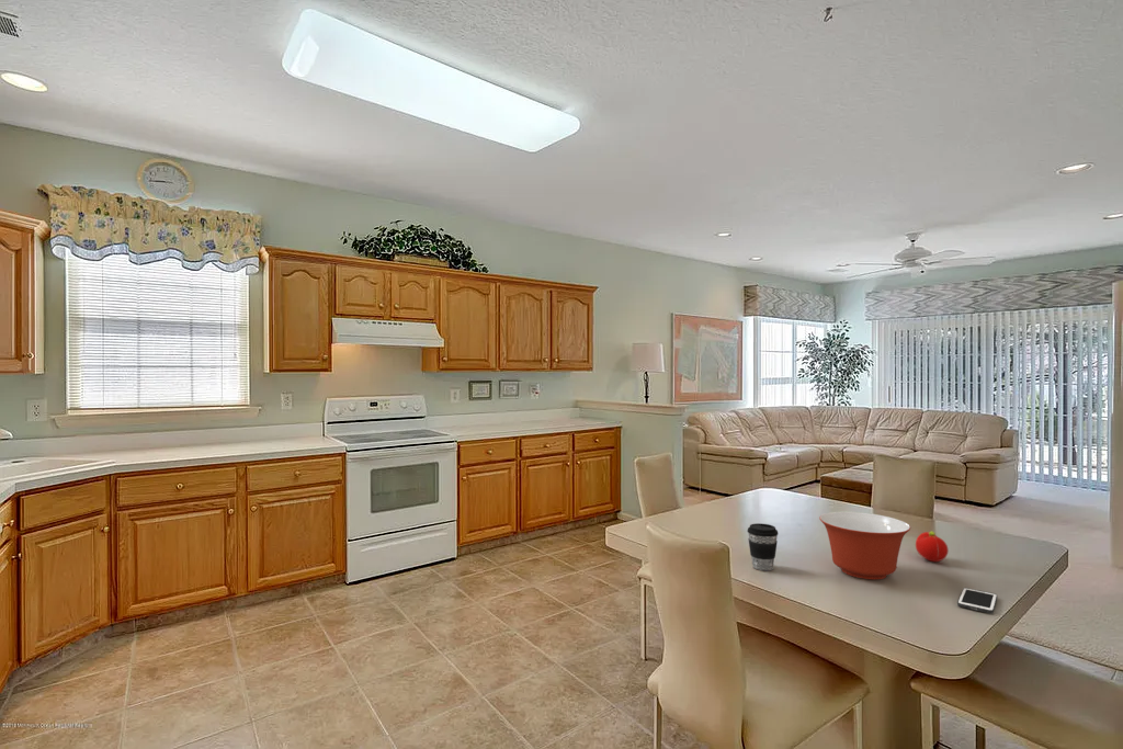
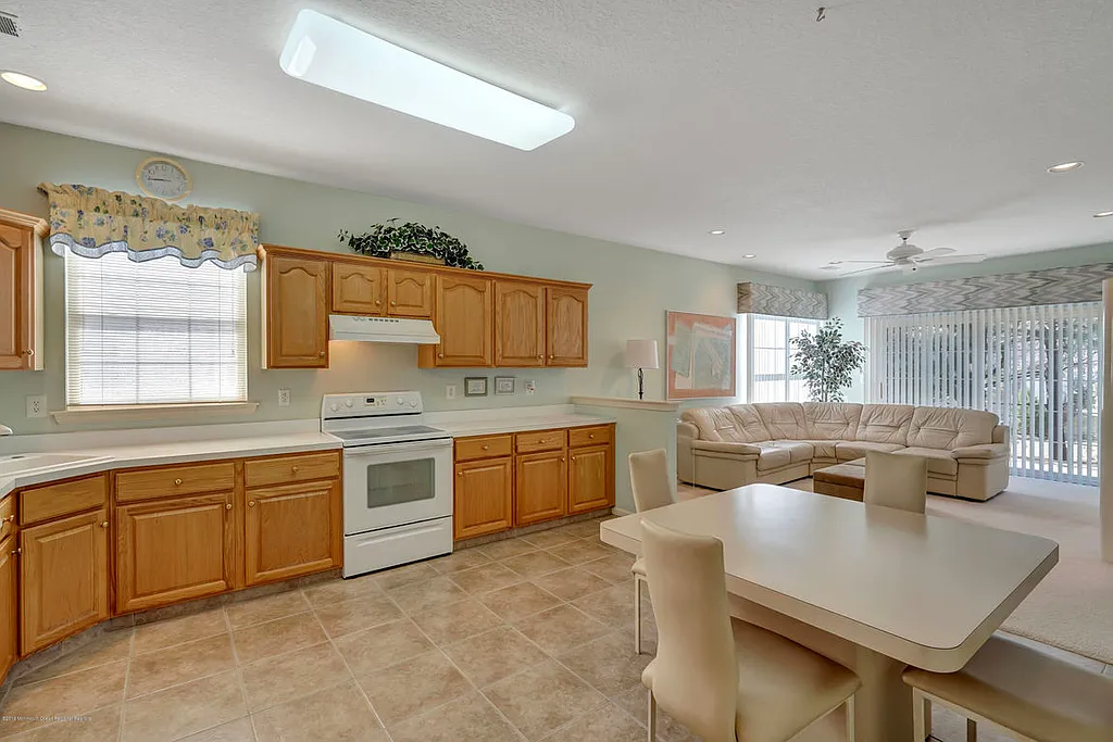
- cell phone (977, 600)
- mixing bowl (863, 546)
- coffee cup (762, 546)
- fruit (931, 545)
